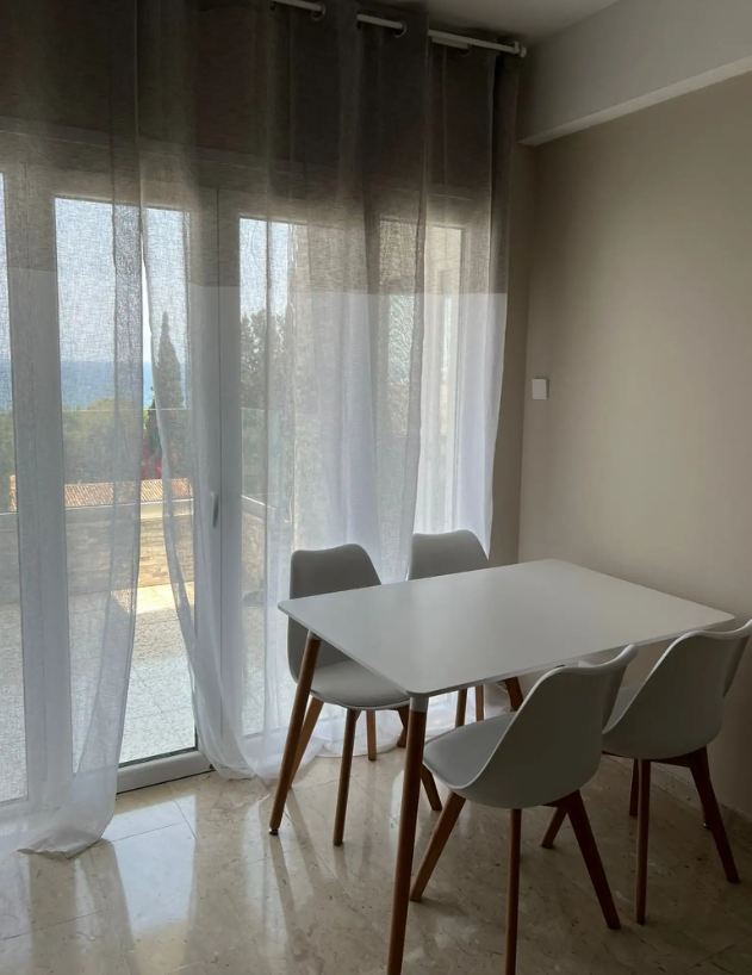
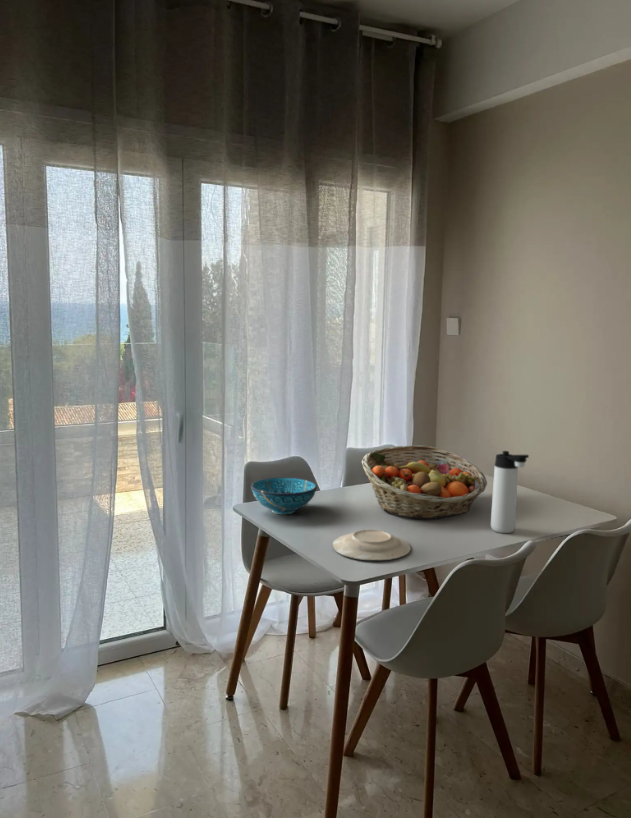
+ decorative bowl (283, 498)
+ plate (371, 541)
+ fruit basket (423, 480)
+ thermos bottle (509, 492)
